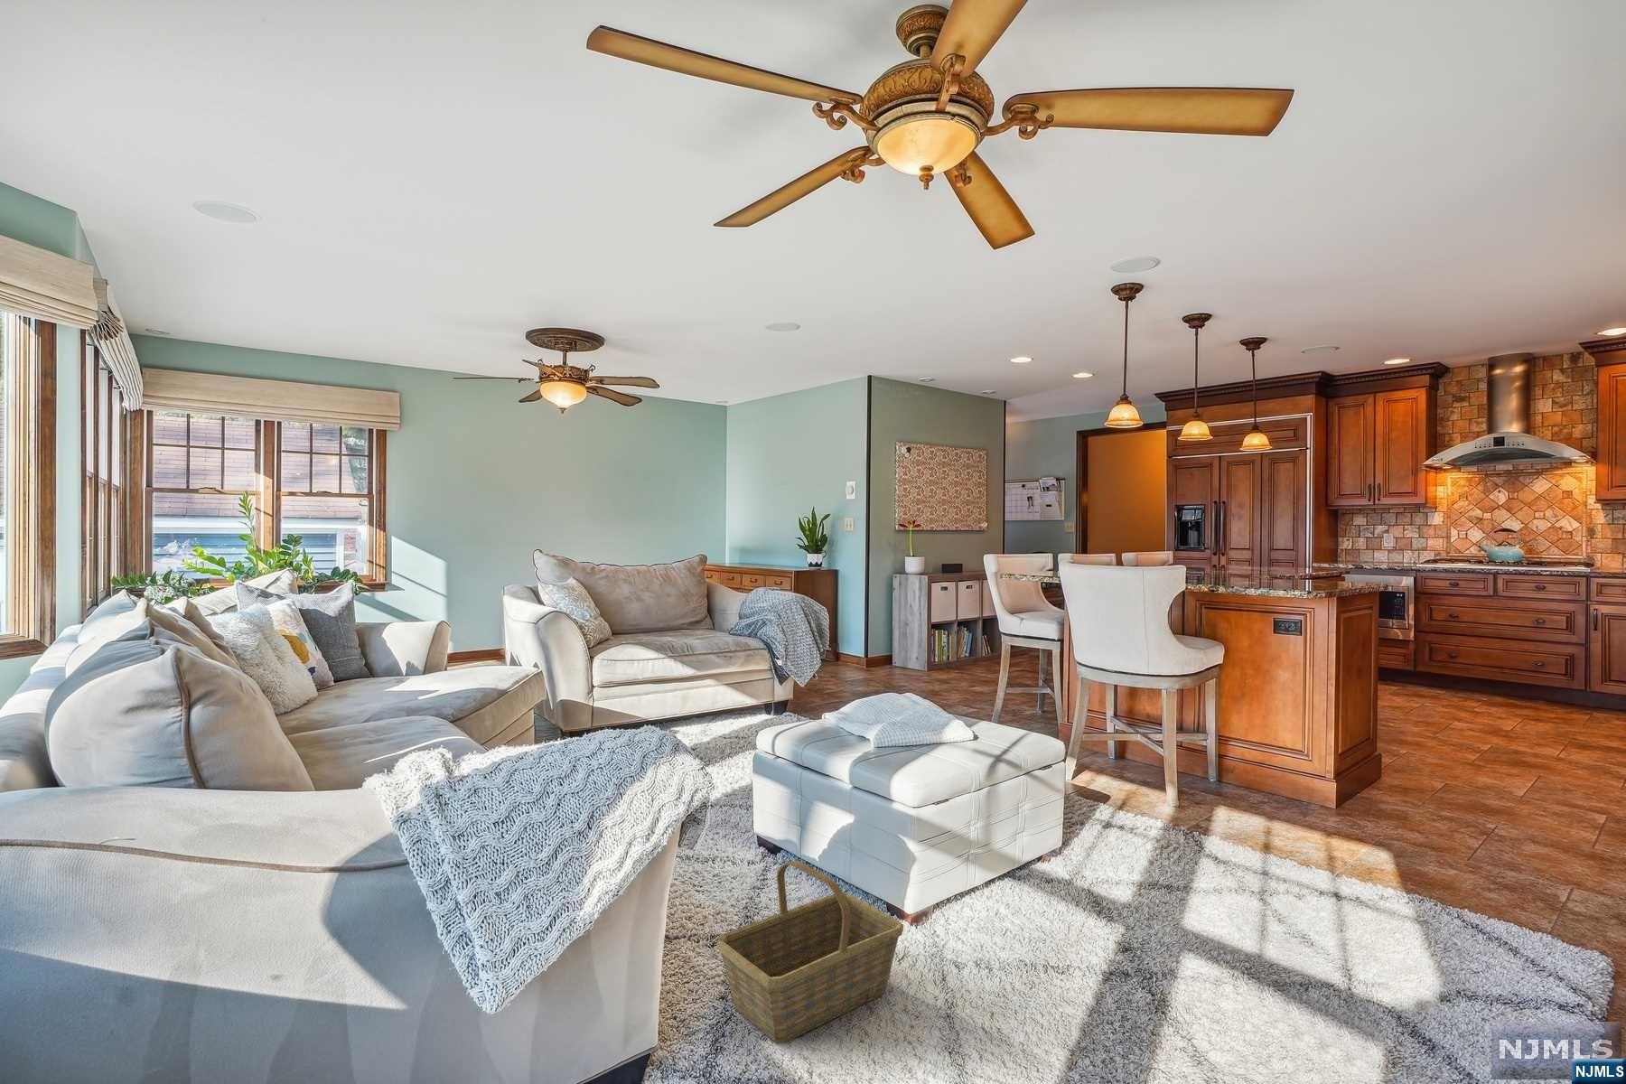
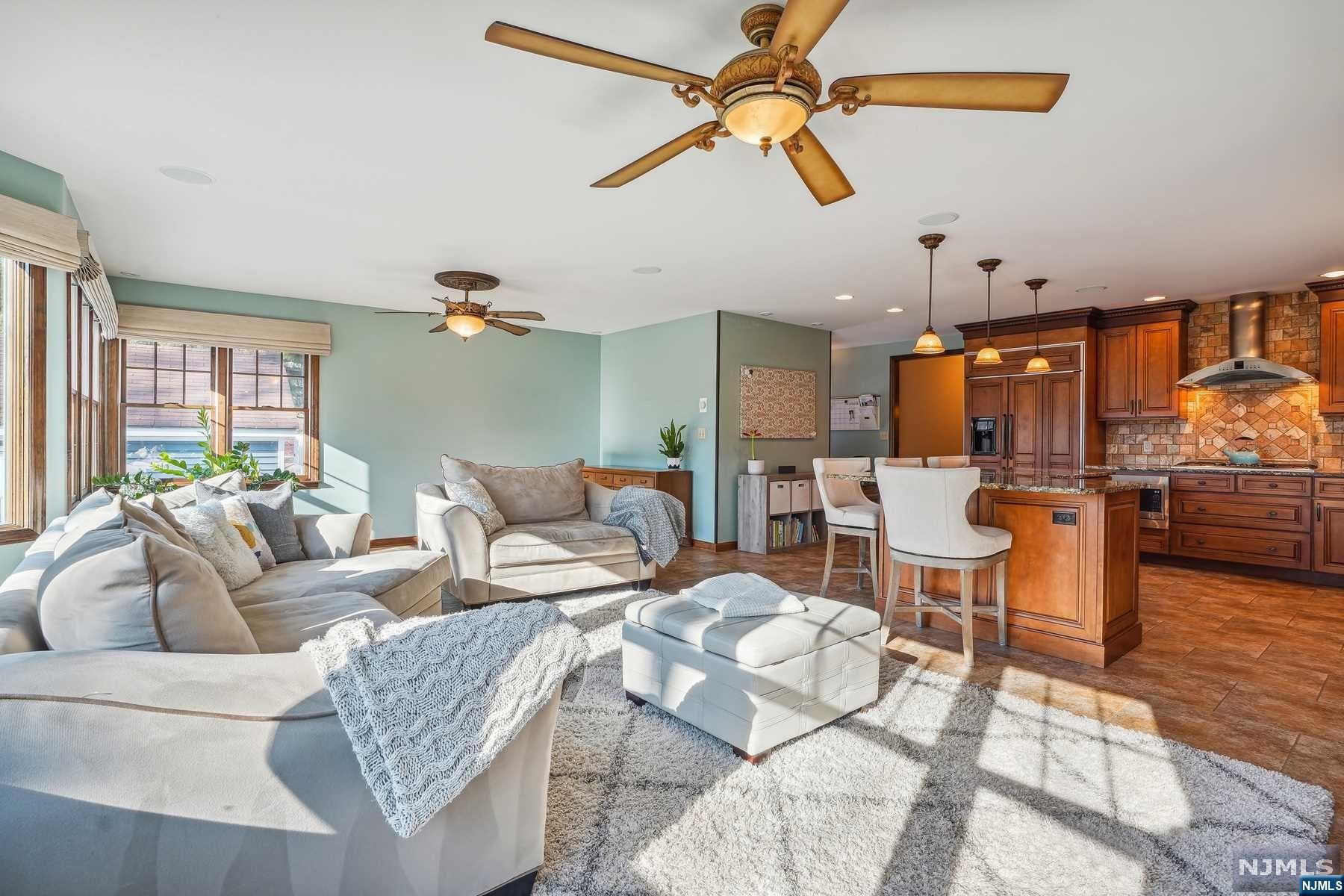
- basket (812, 934)
